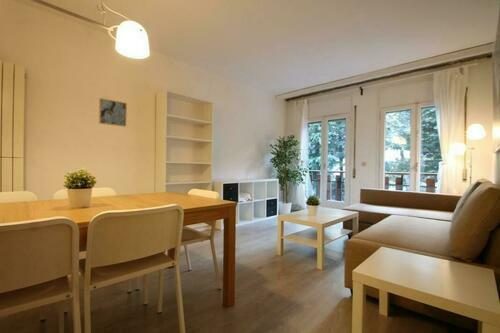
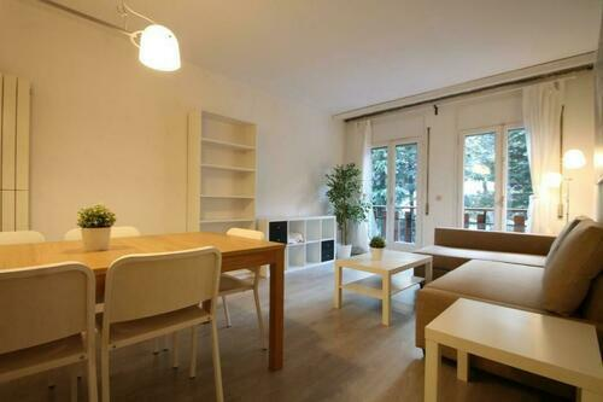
- wall art (113, 112)
